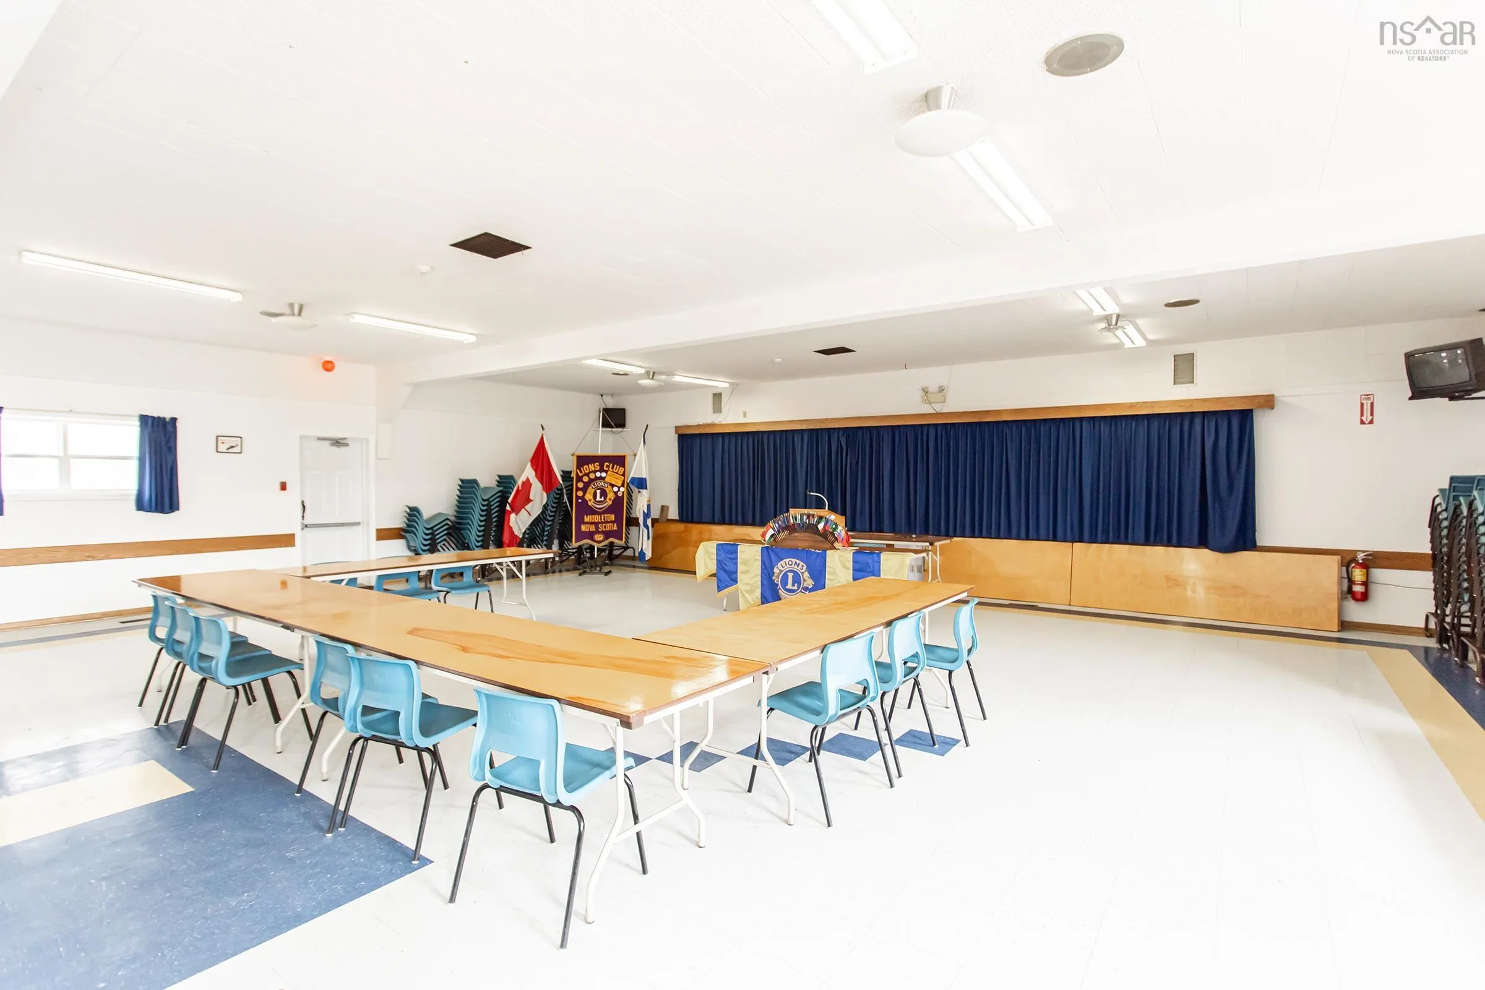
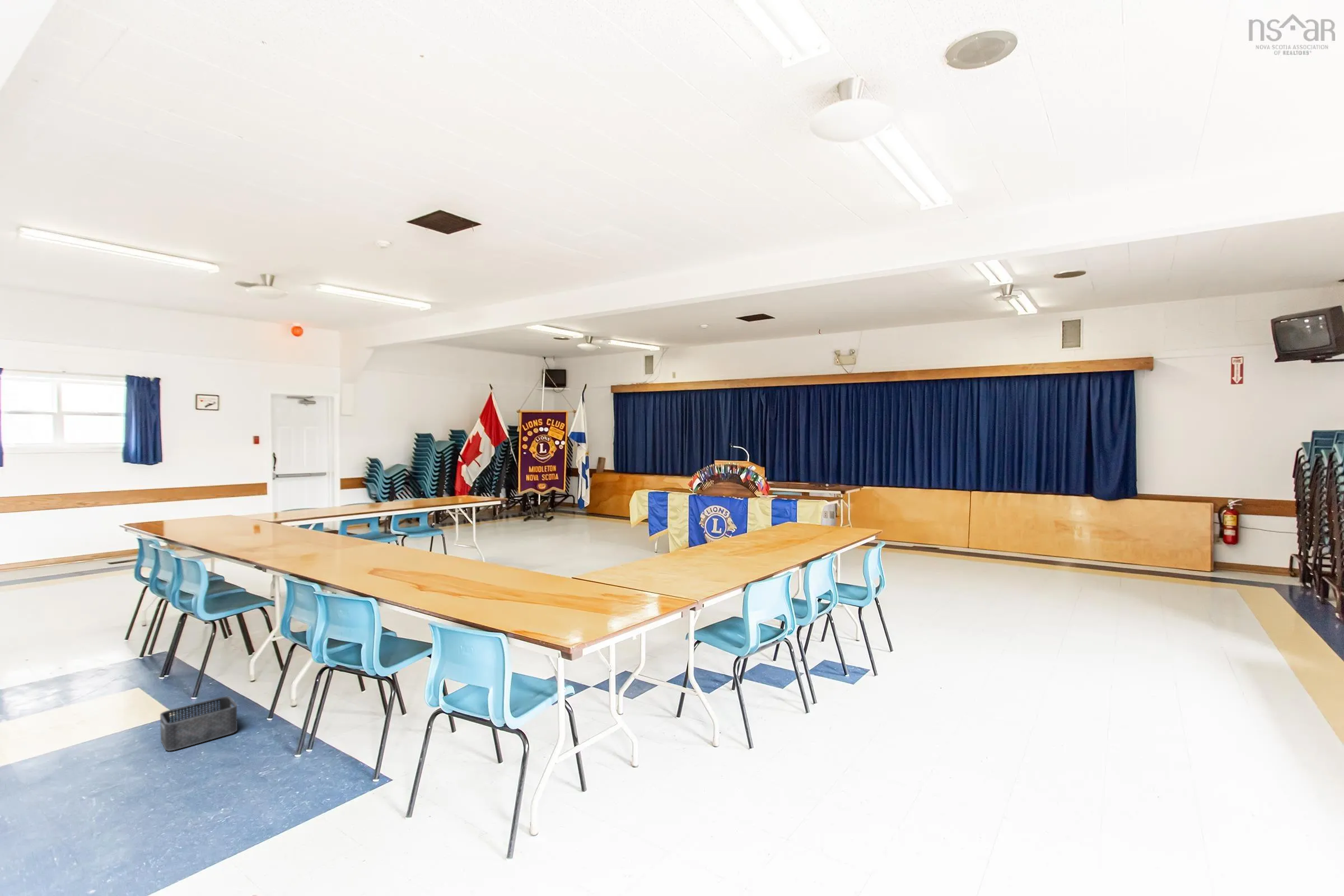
+ storage bin (199, 722)
